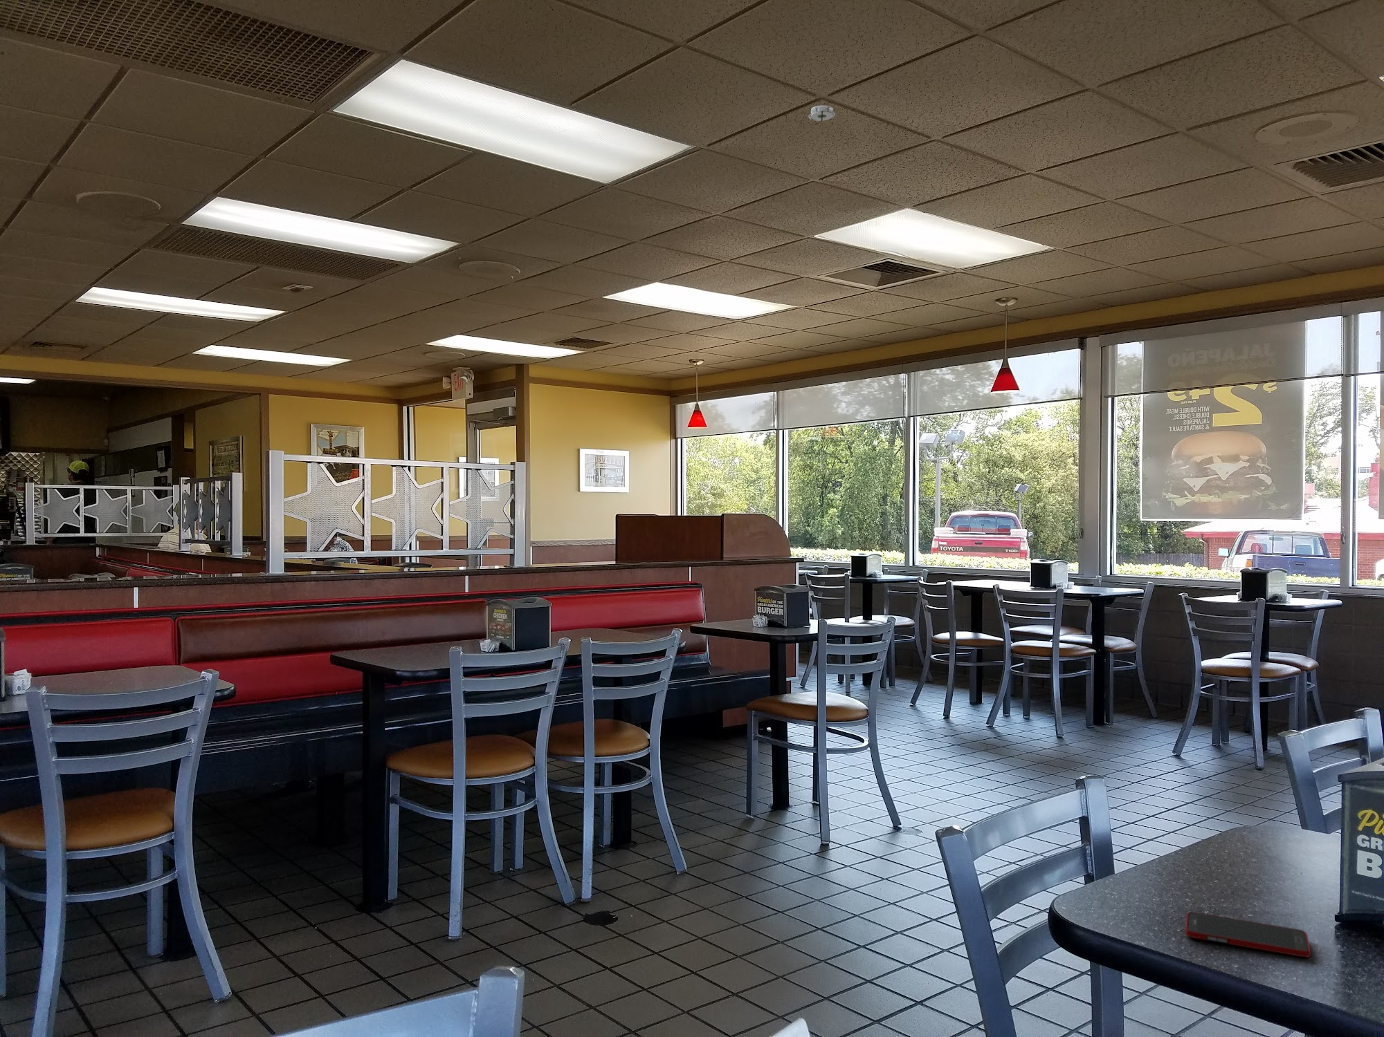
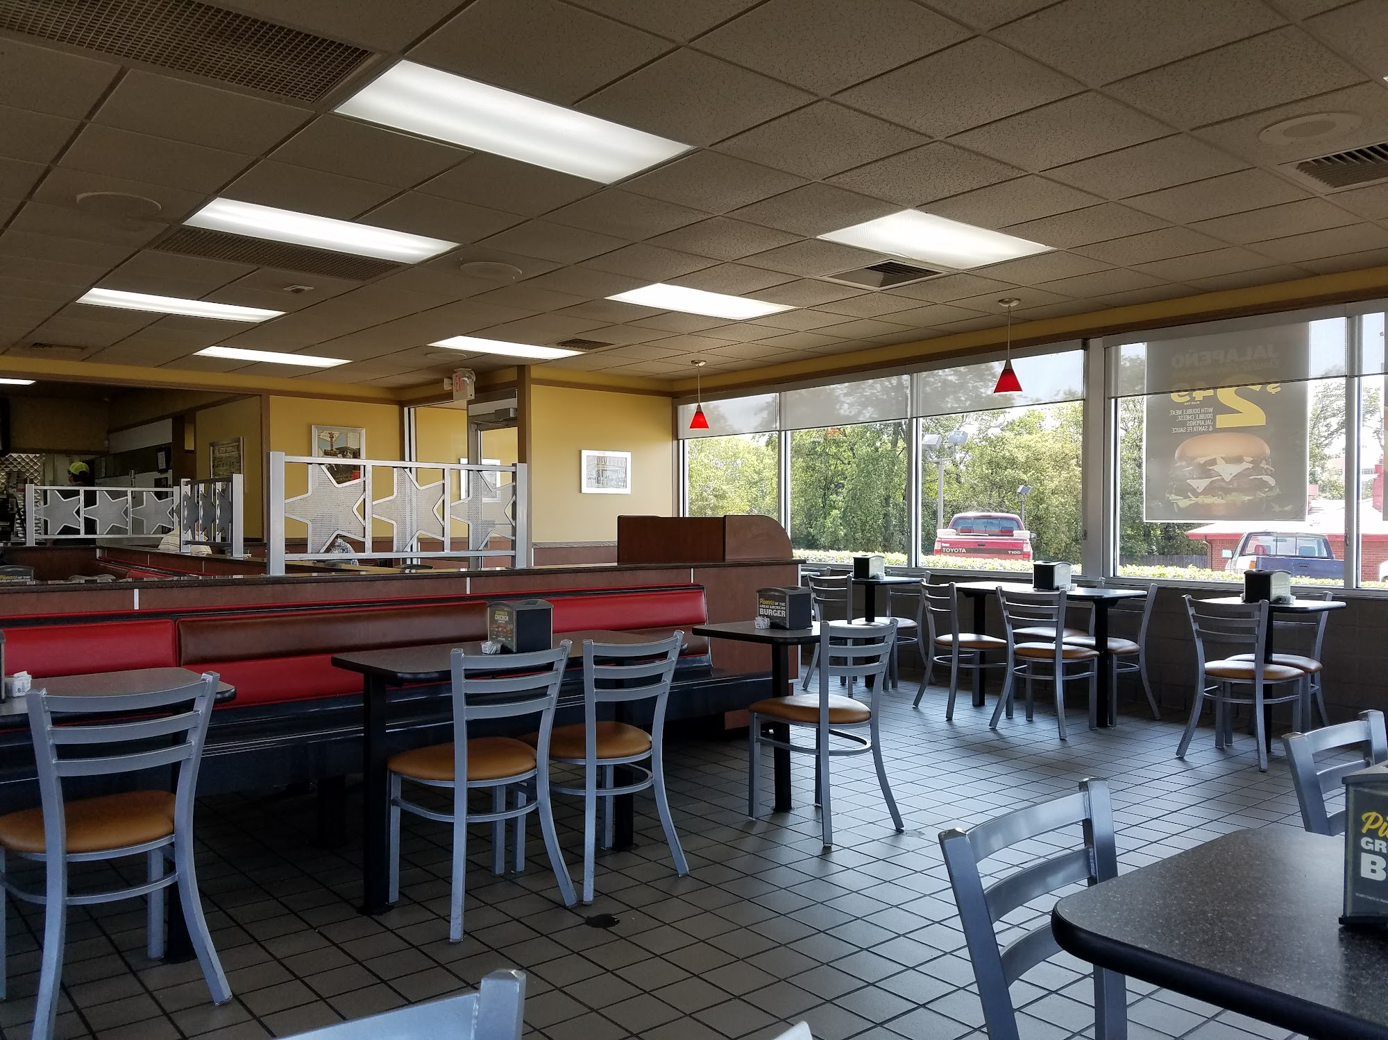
- smoke detector (821, 112)
- cell phone (1246, 934)
